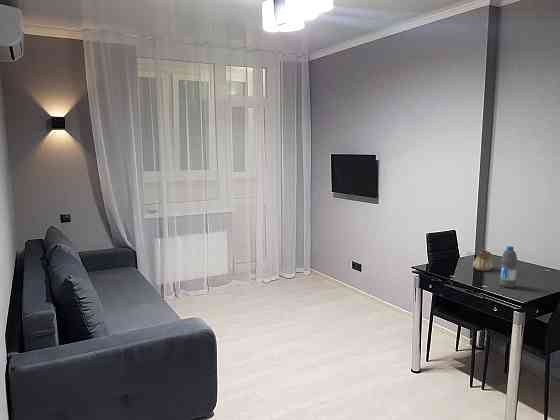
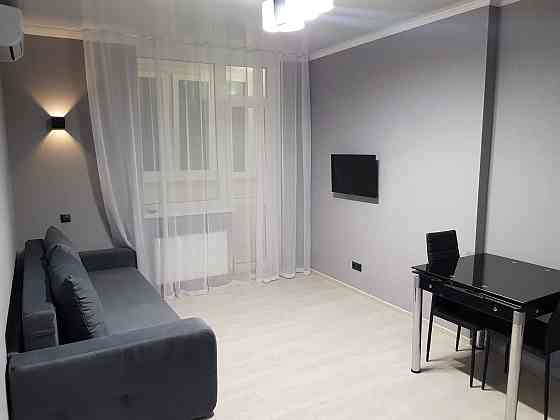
- teapot (483, 258)
- water bottle (508, 266)
